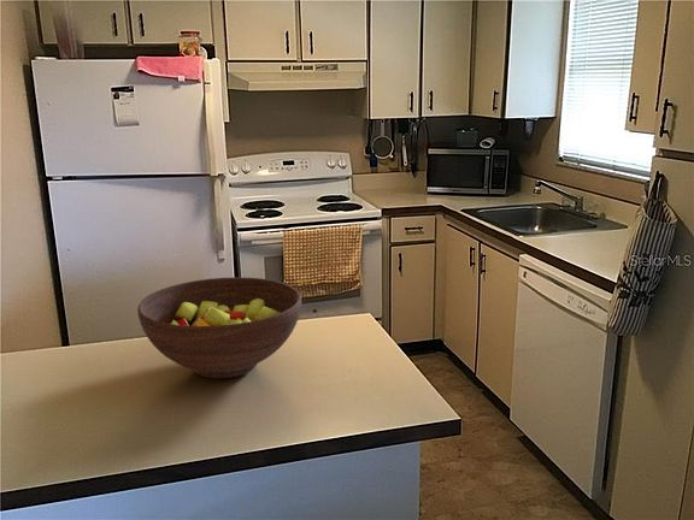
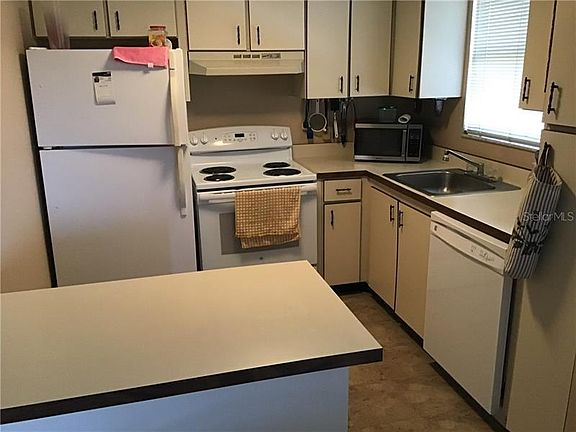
- fruit bowl (223, 333)
